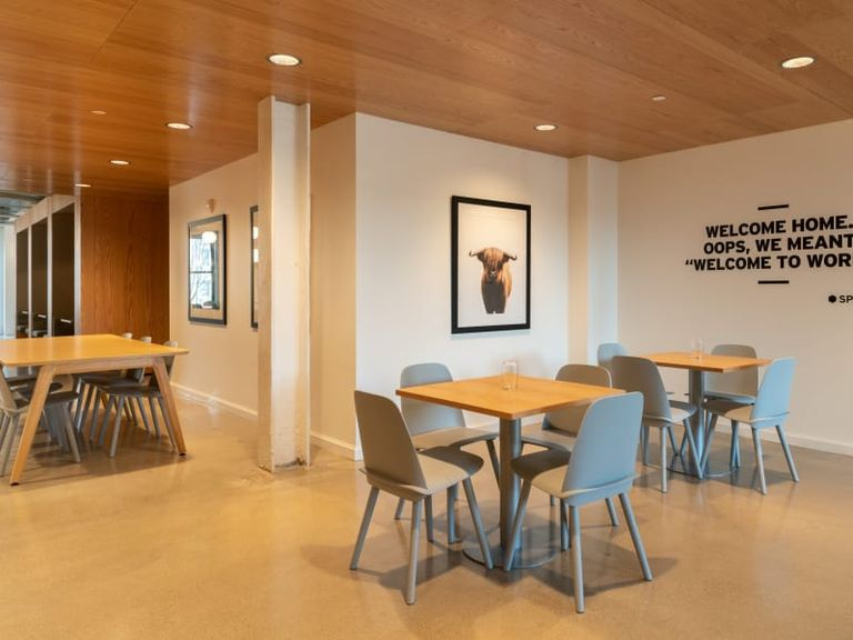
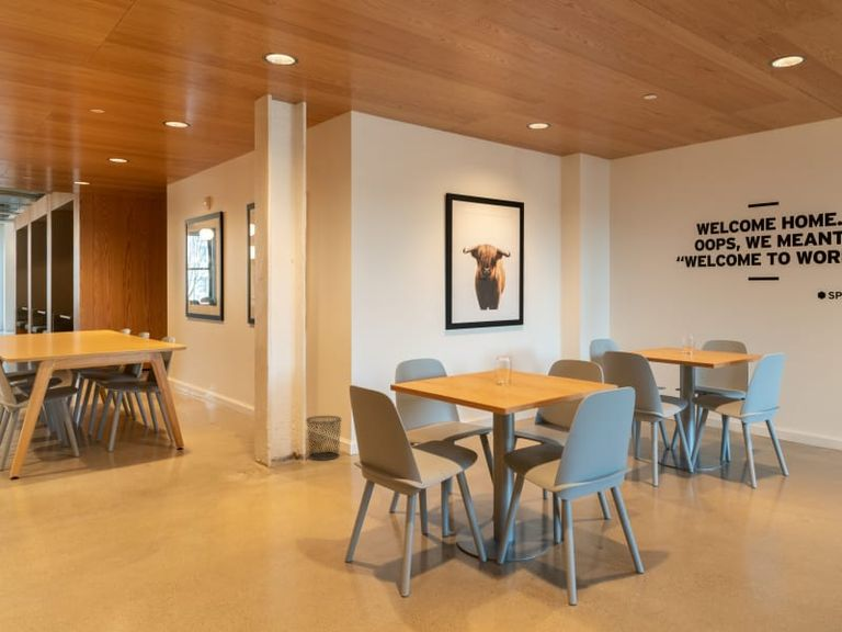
+ waste bin (323, 437)
